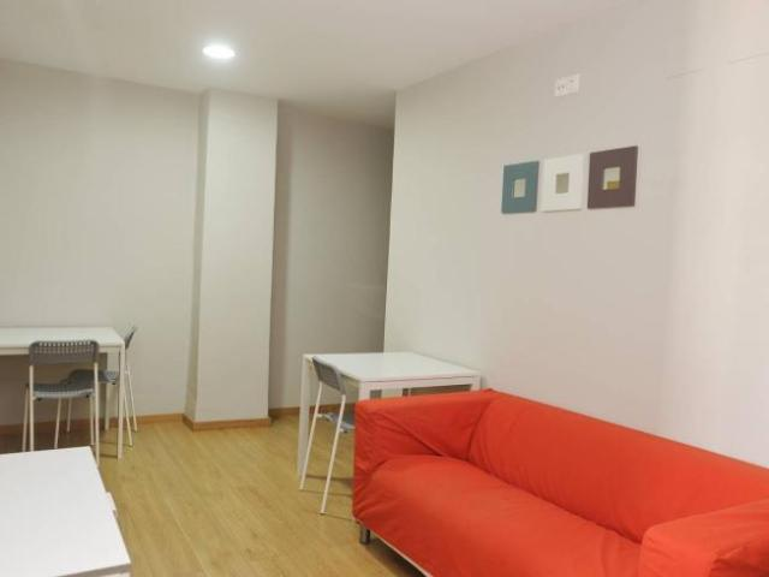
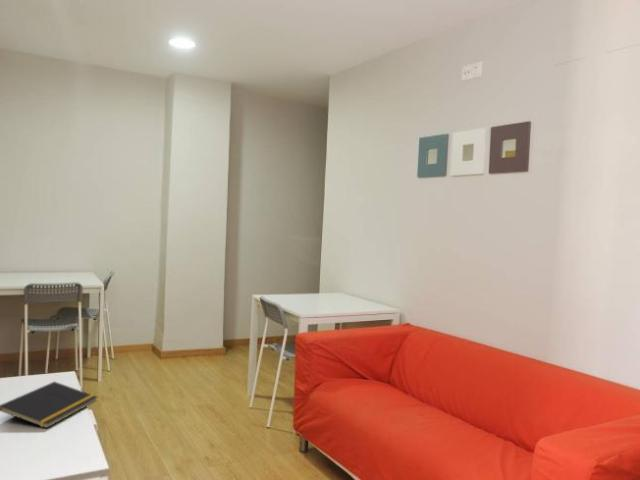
+ notepad (50, 403)
